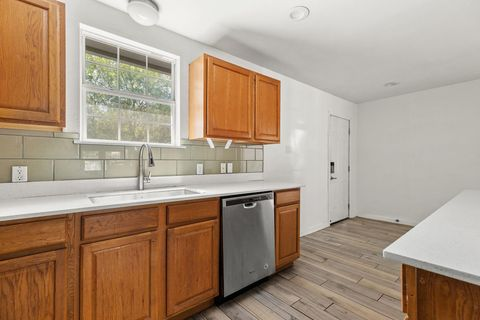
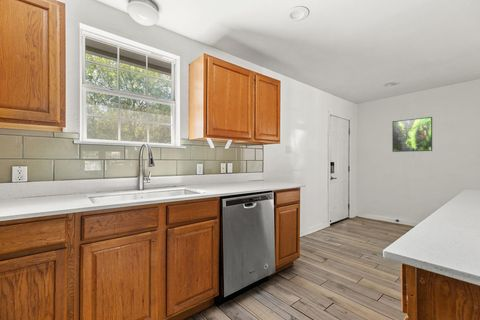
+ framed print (411, 135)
